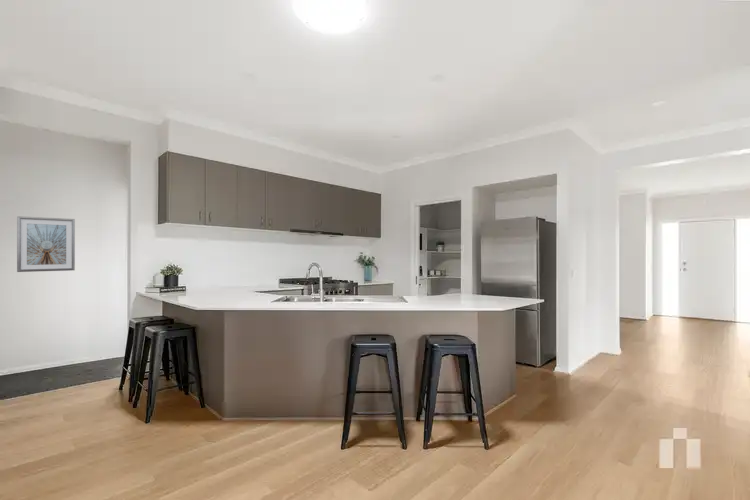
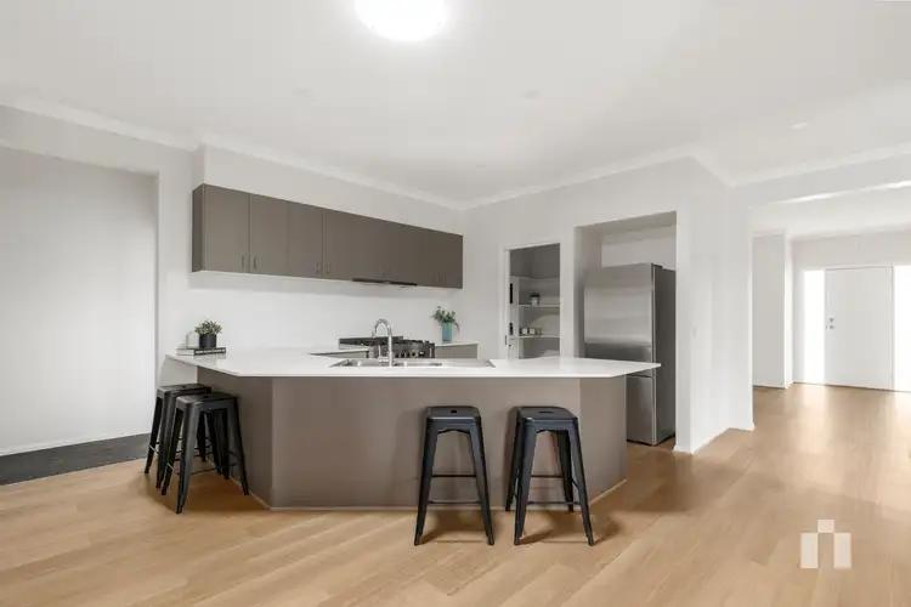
- picture frame (47, 244)
